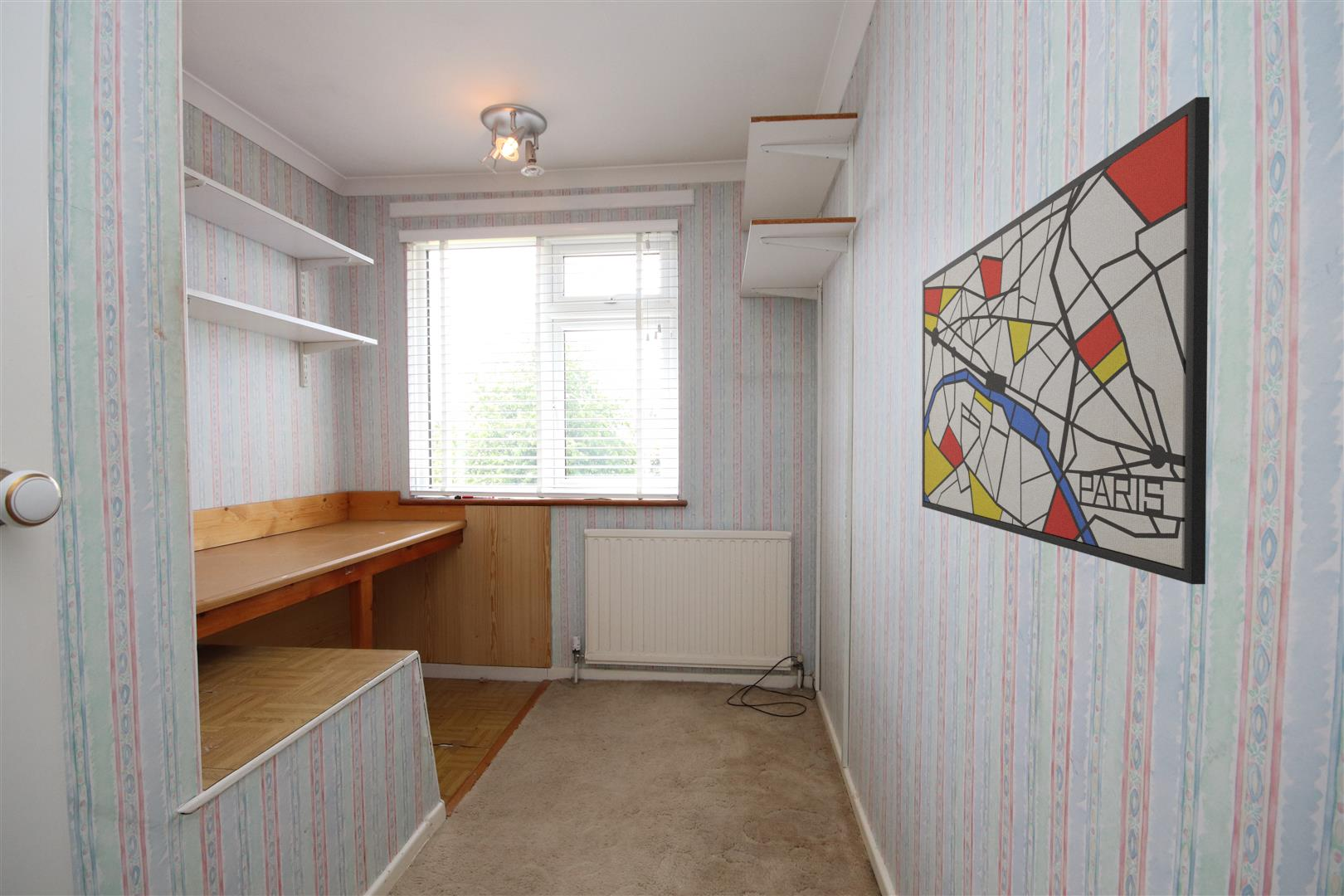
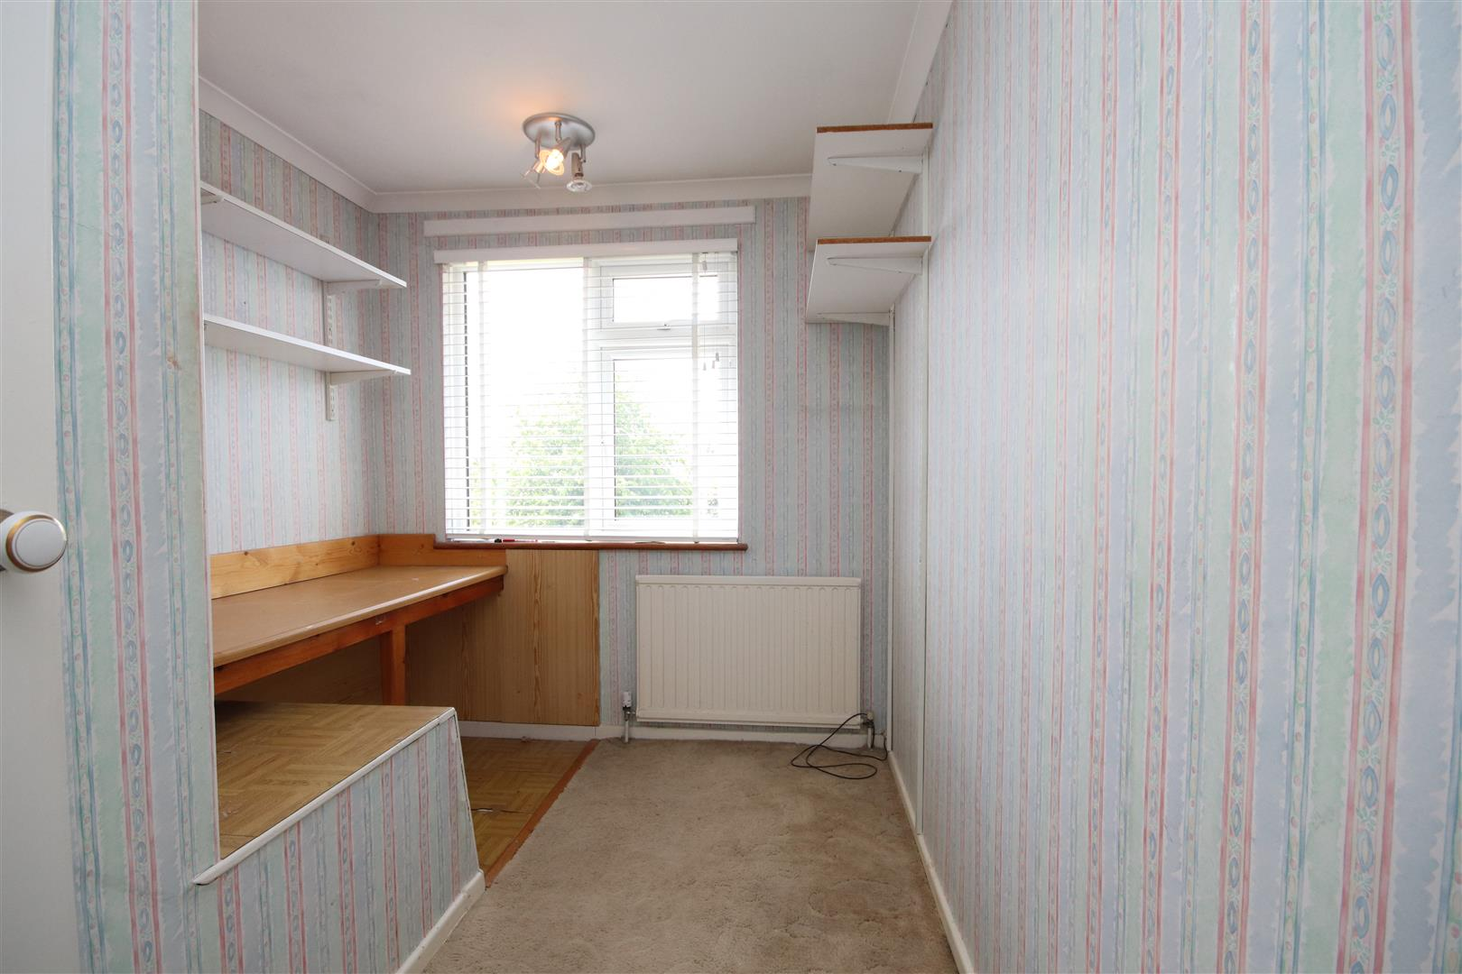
- wall art (1012, 377)
